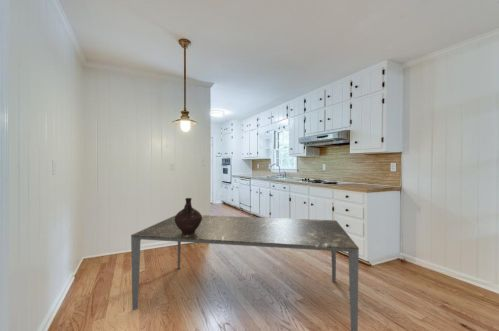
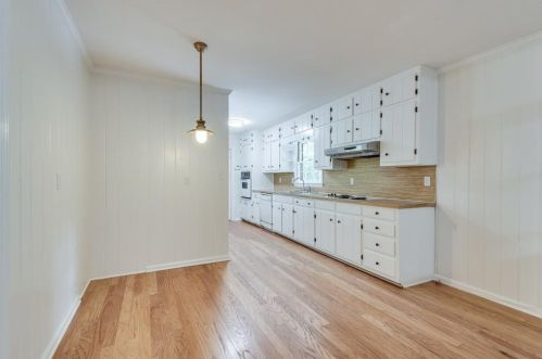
- ceramic jug (188, 215)
- dining table (245, 245)
